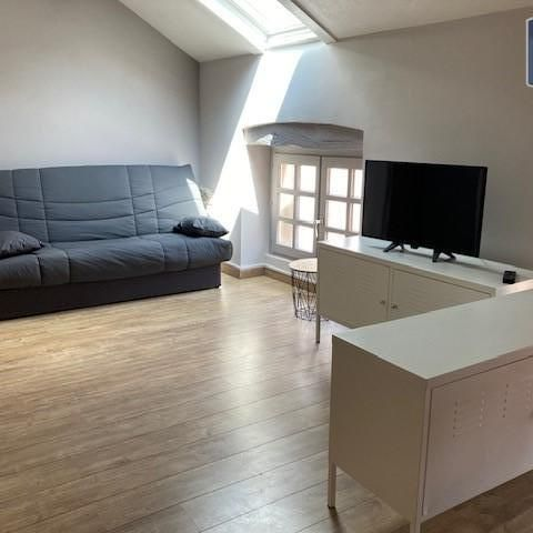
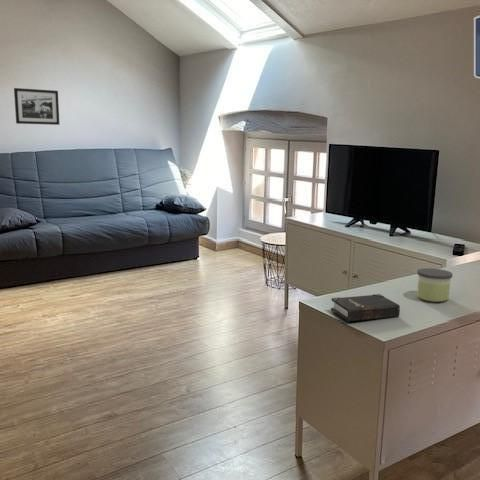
+ hardback book (364, 307)
+ candle (433, 285)
+ picture frame (37, 106)
